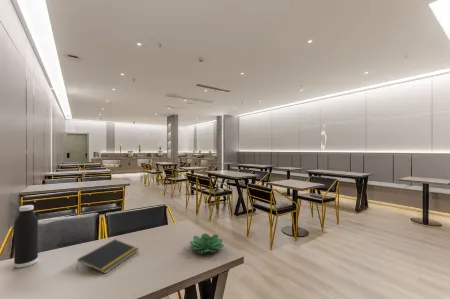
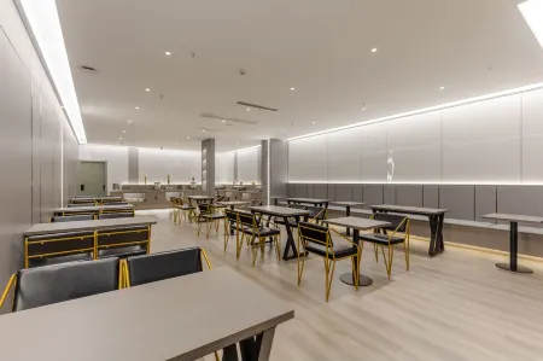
- notepad (110, 254)
- succulent plant (206, 242)
- water bottle (26, 234)
